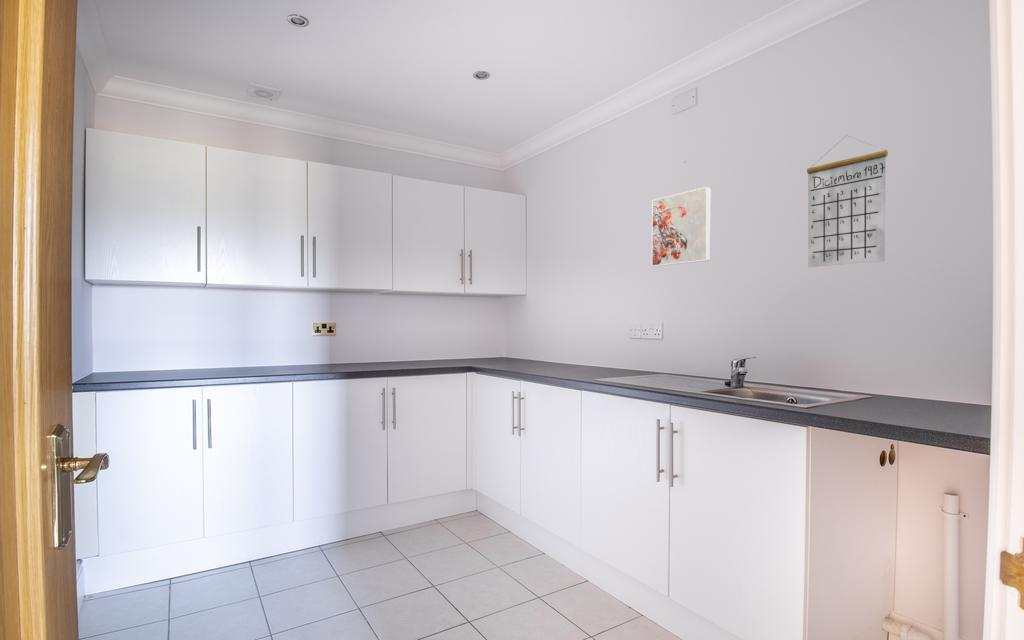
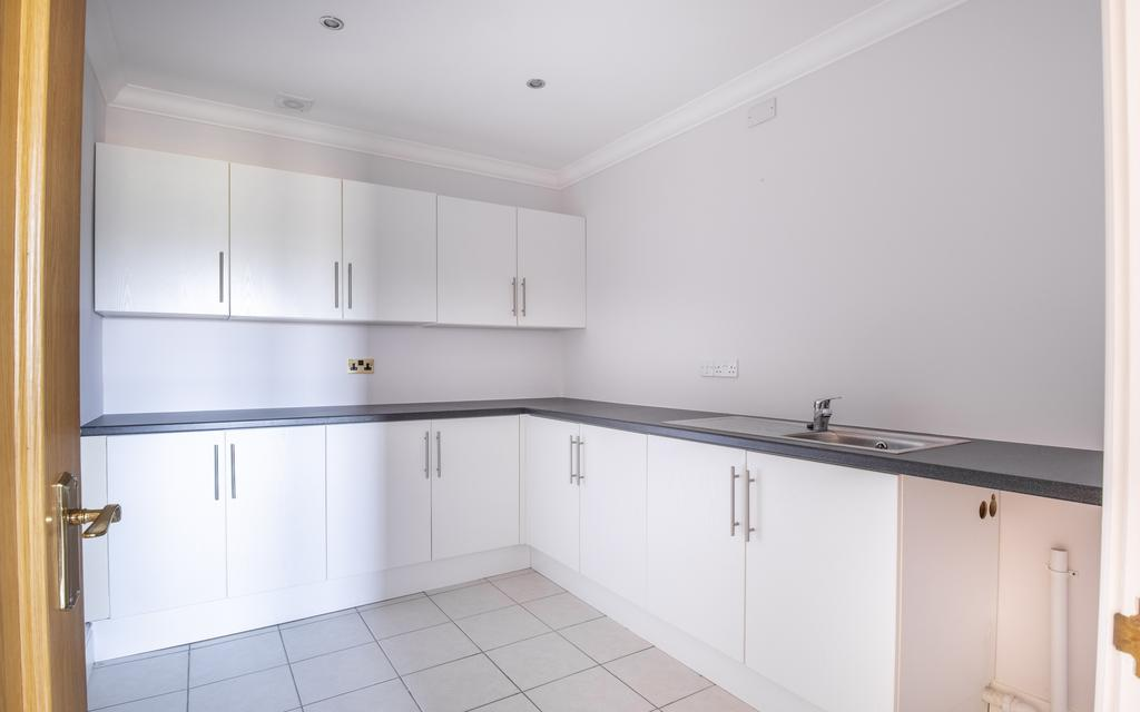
- calendar (844, 199)
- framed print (679, 228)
